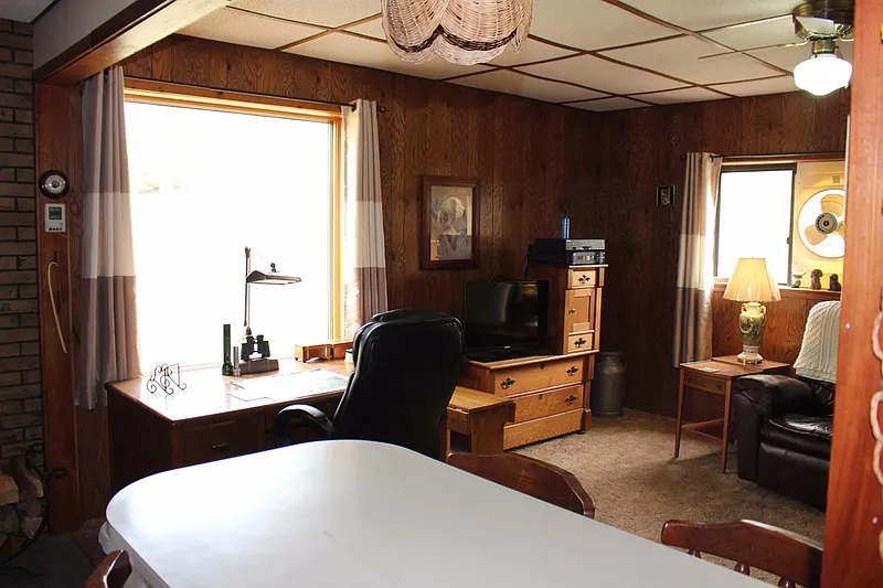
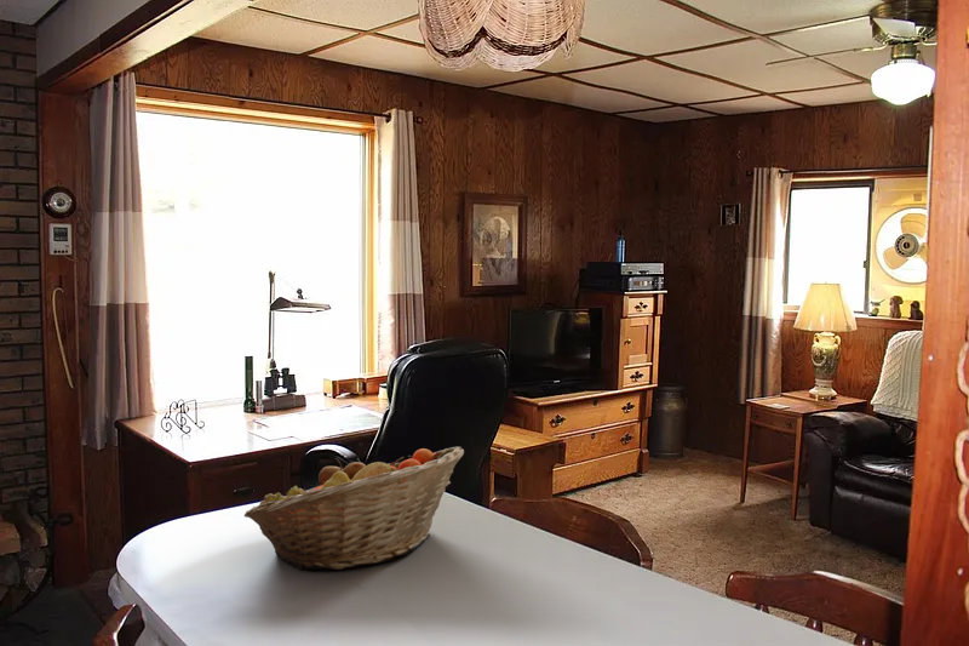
+ fruit basket (361, 497)
